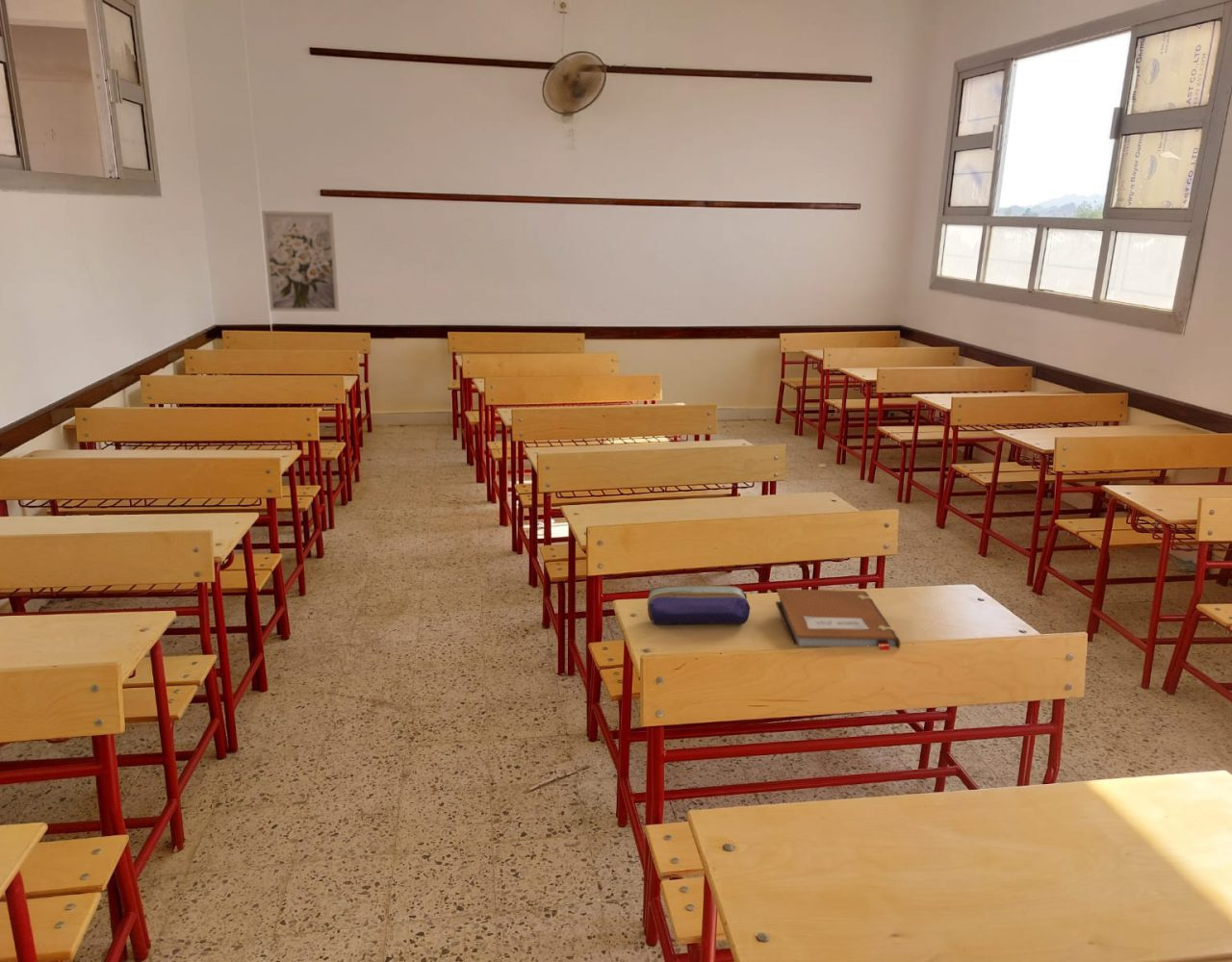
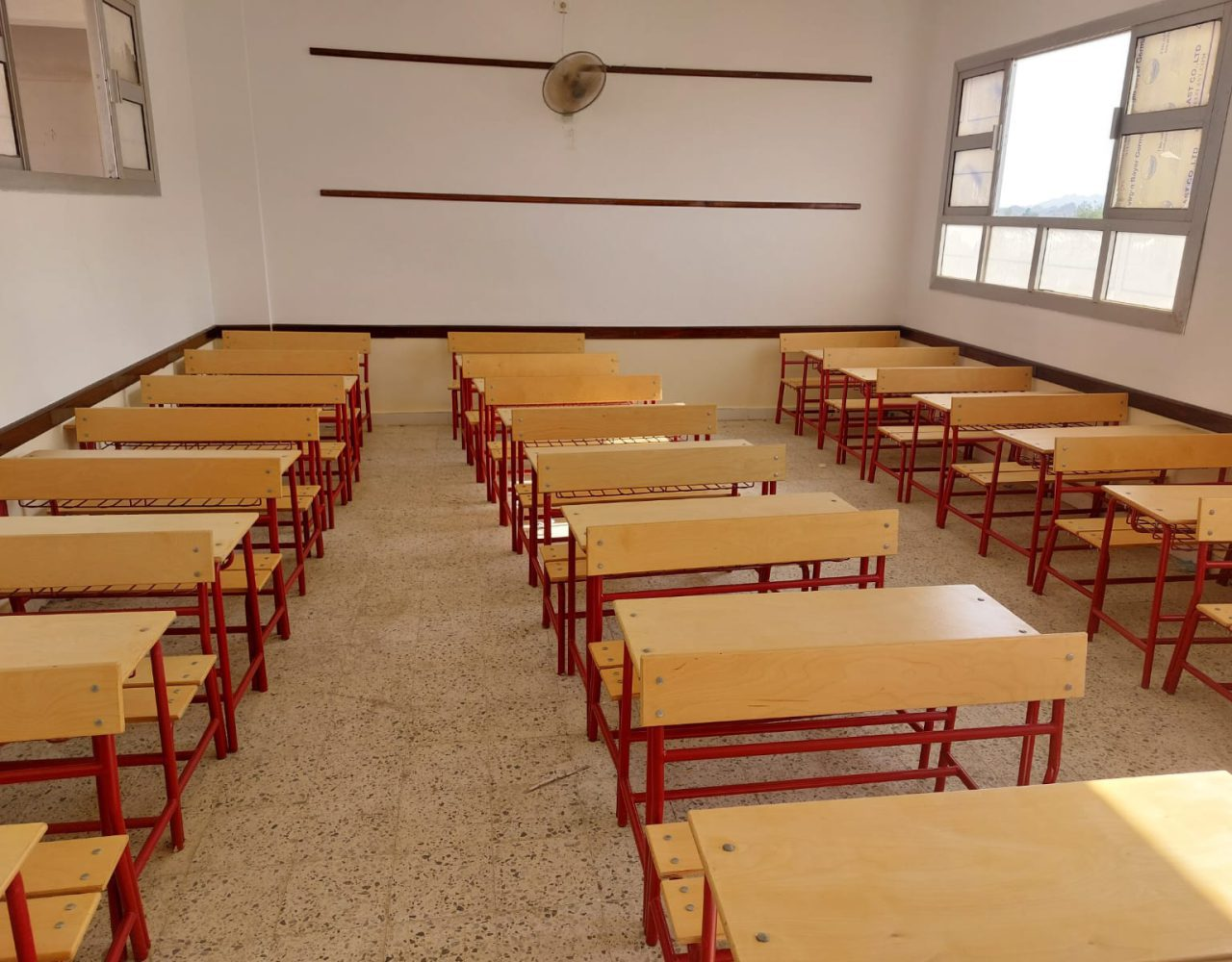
- notebook (834, 620)
- wall art (301, 262)
- pencil case (699, 605)
